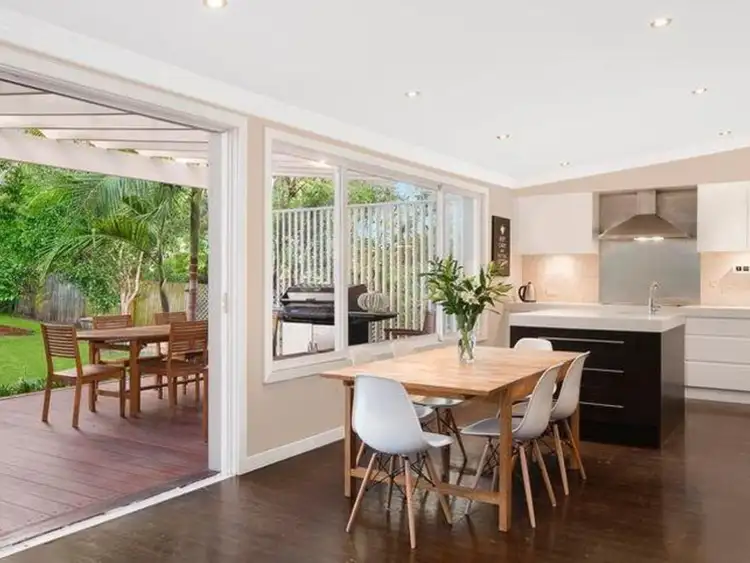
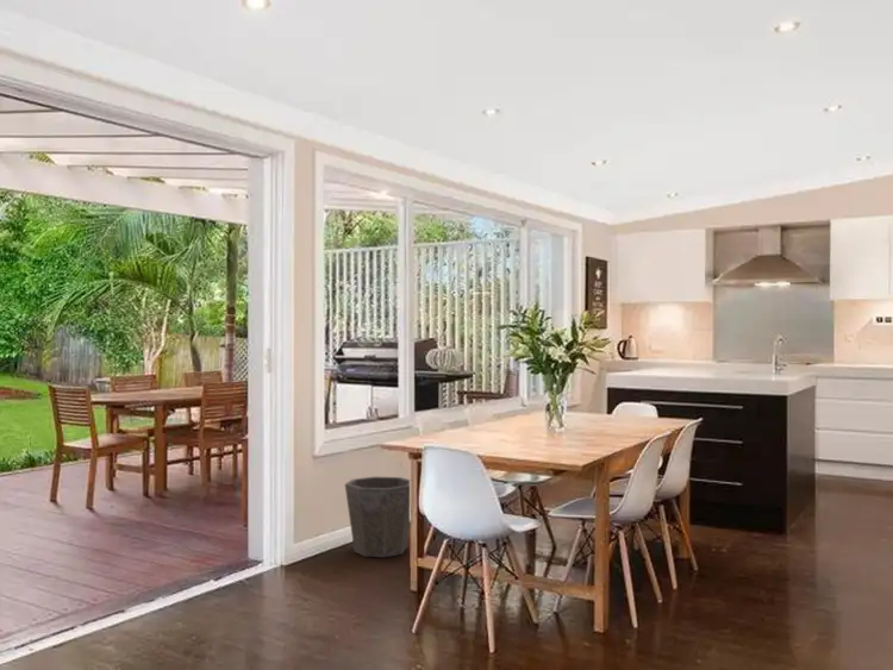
+ waste bin (380, 516)
